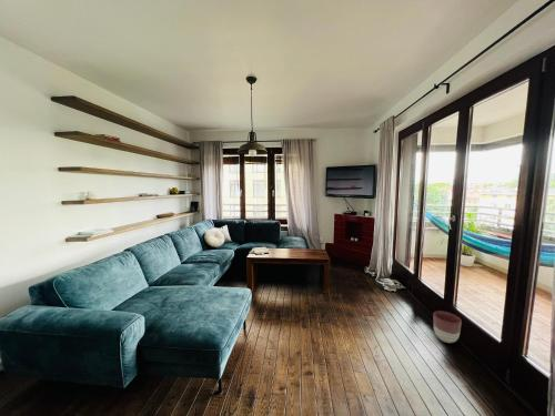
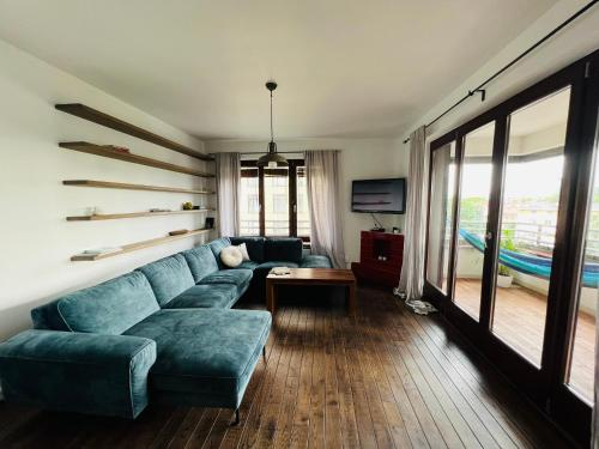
- planter (446, 328)
